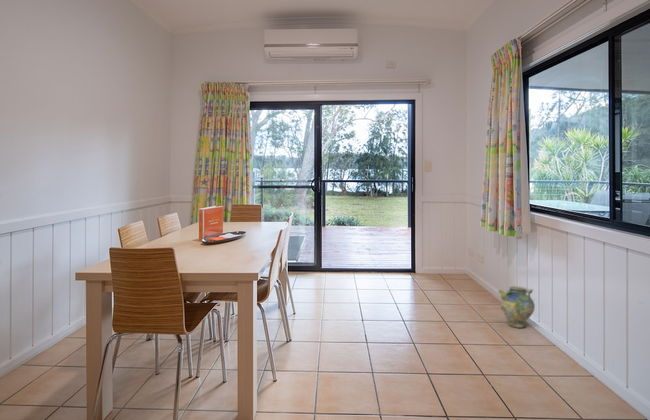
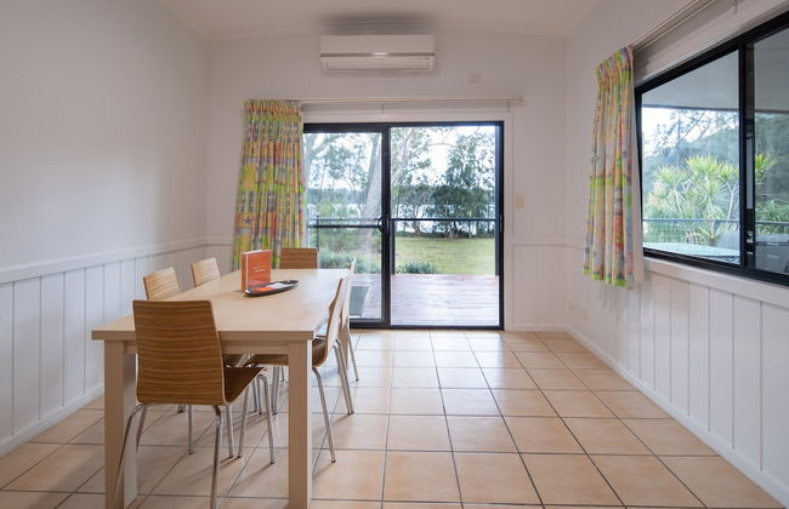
- ceramic jug (515, 306)
